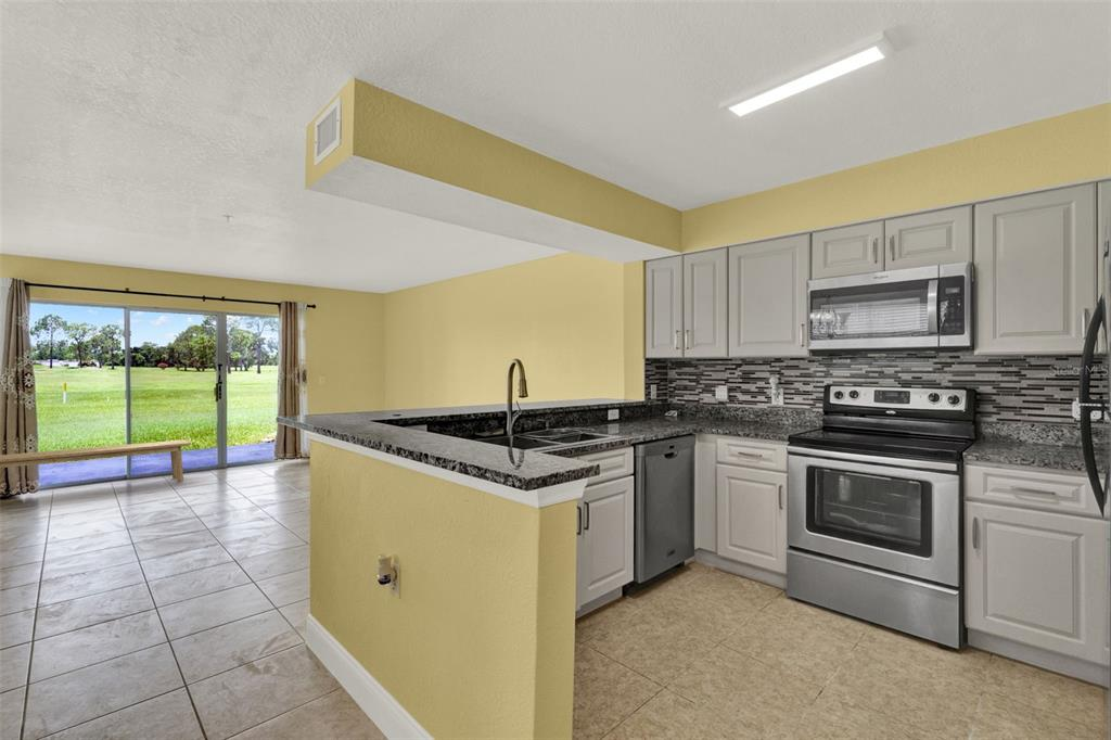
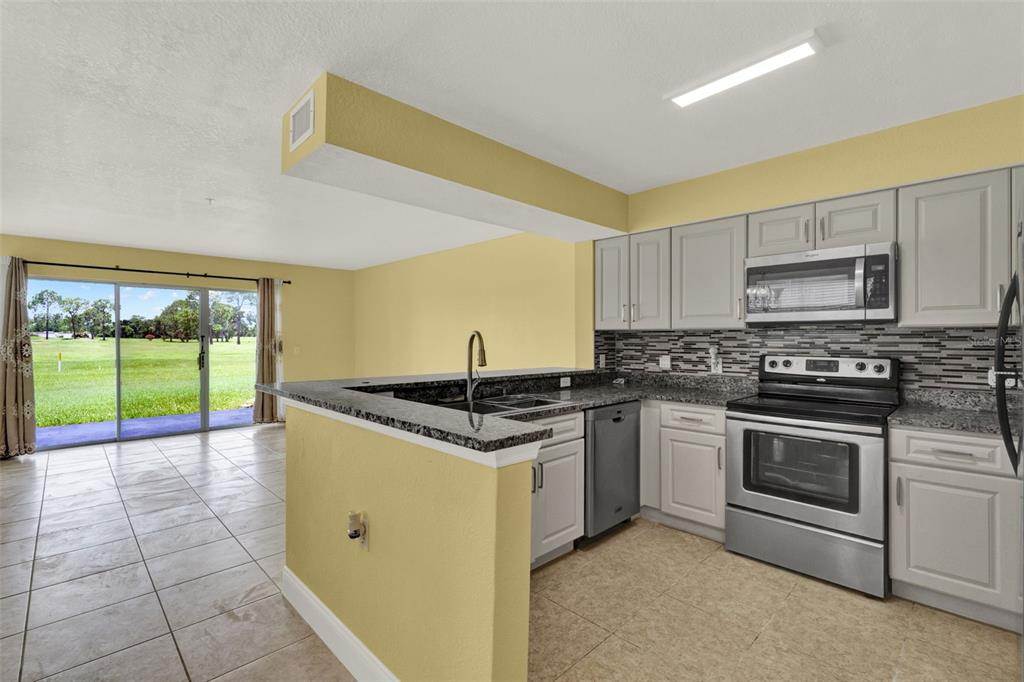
- bench (87, 459)
